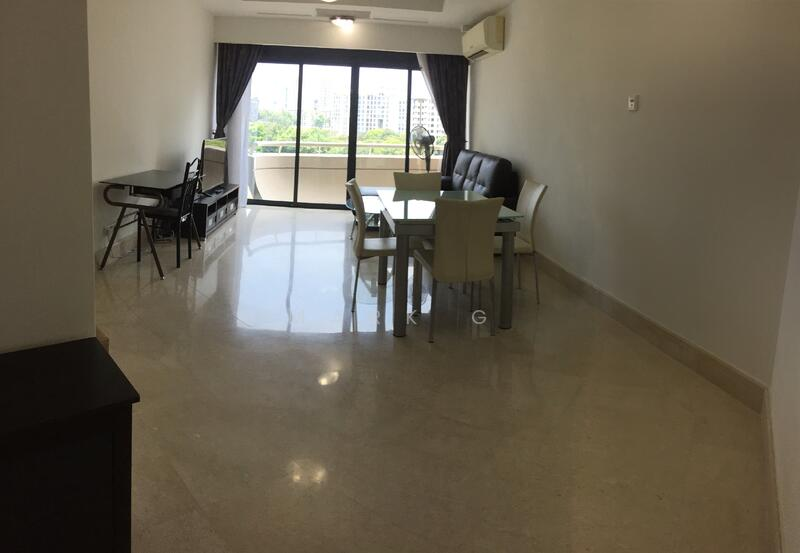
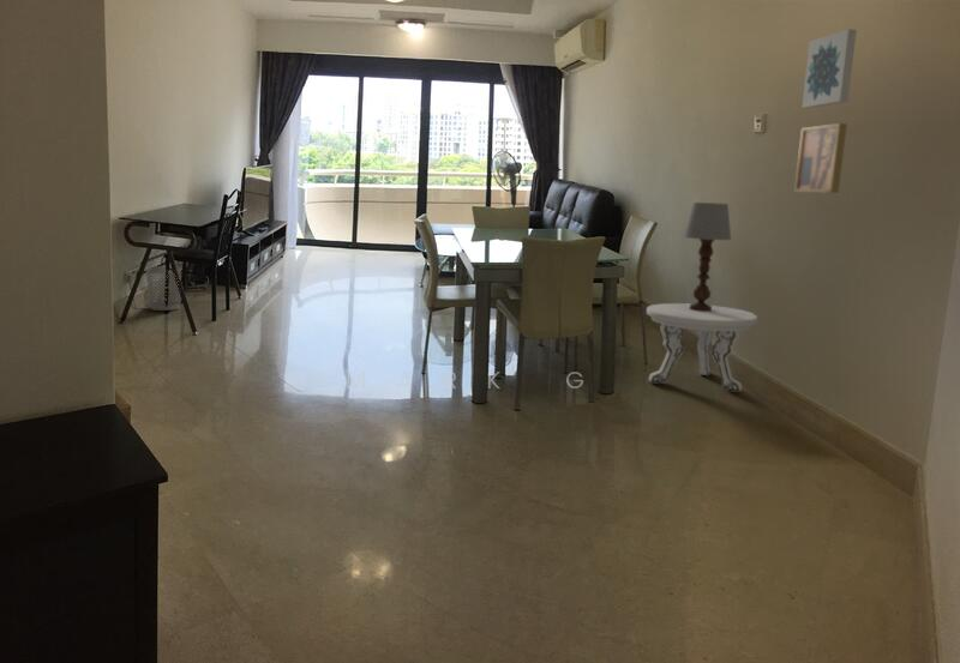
+ wall art (818, 158)
+ side table (697, 346)
+ wastebasket (163, 288)
+ table lamp (704, 257)
+ wall art (827, 70)
